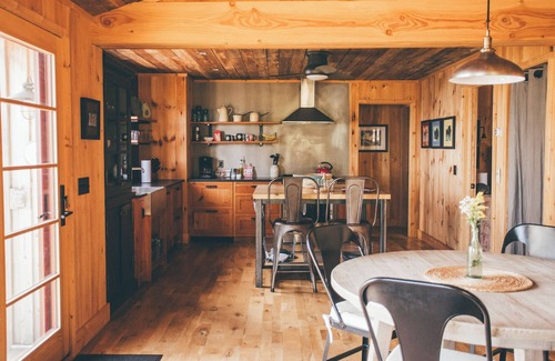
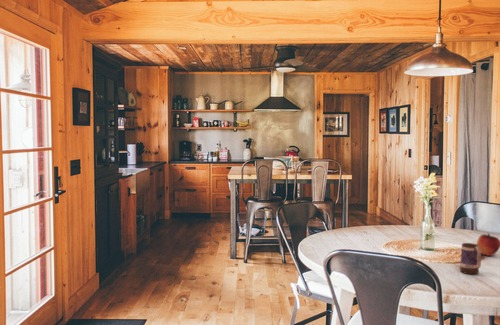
+ mug (471, 258)
+ fruit (488, 244)
